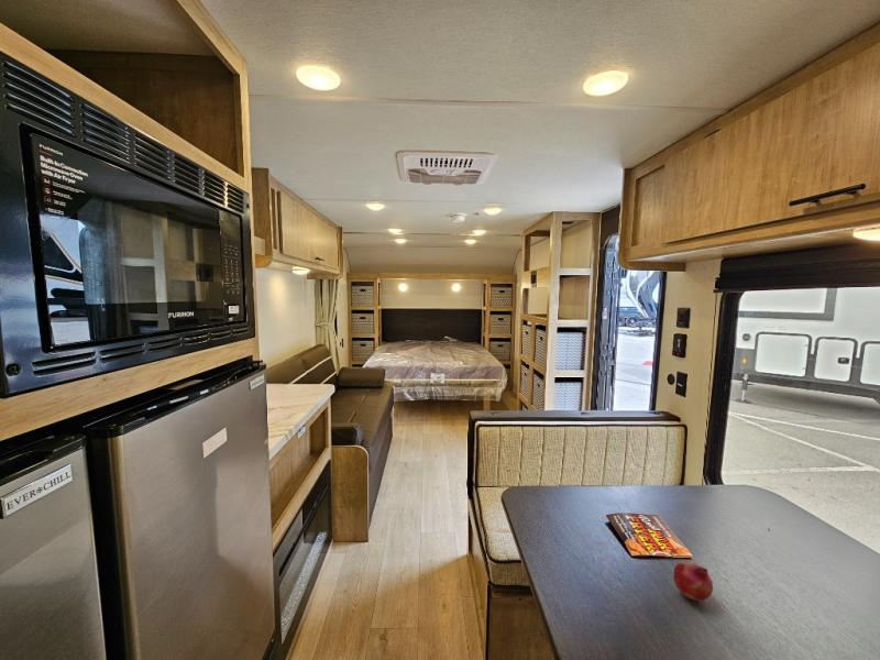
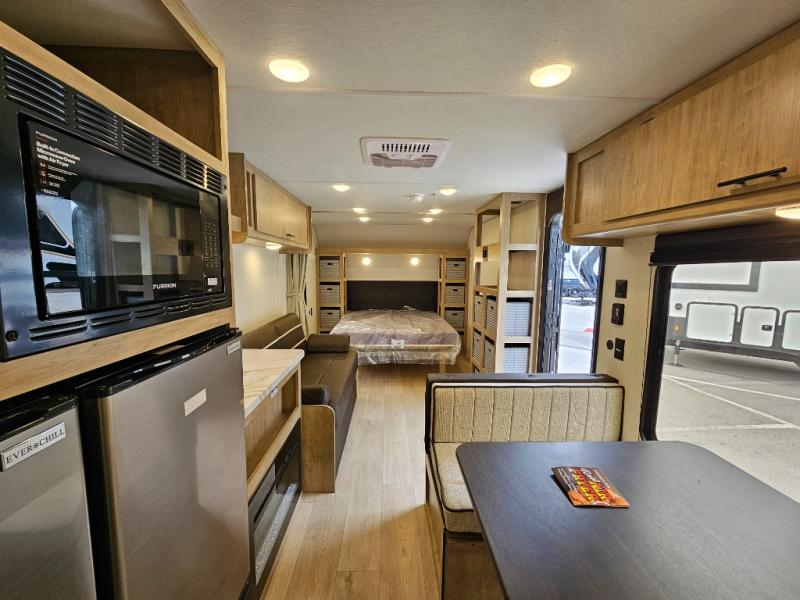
- fruit (692, 578)
